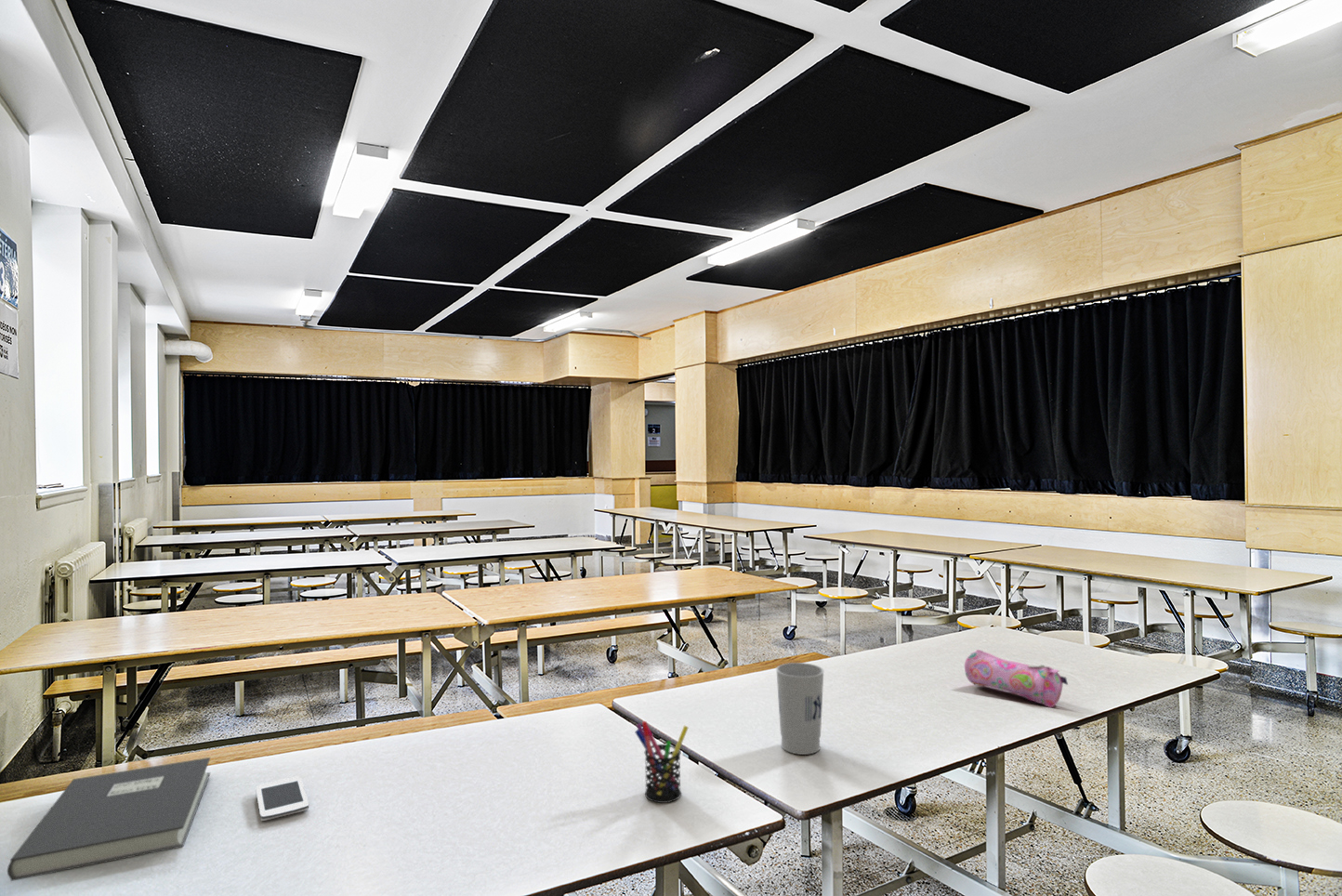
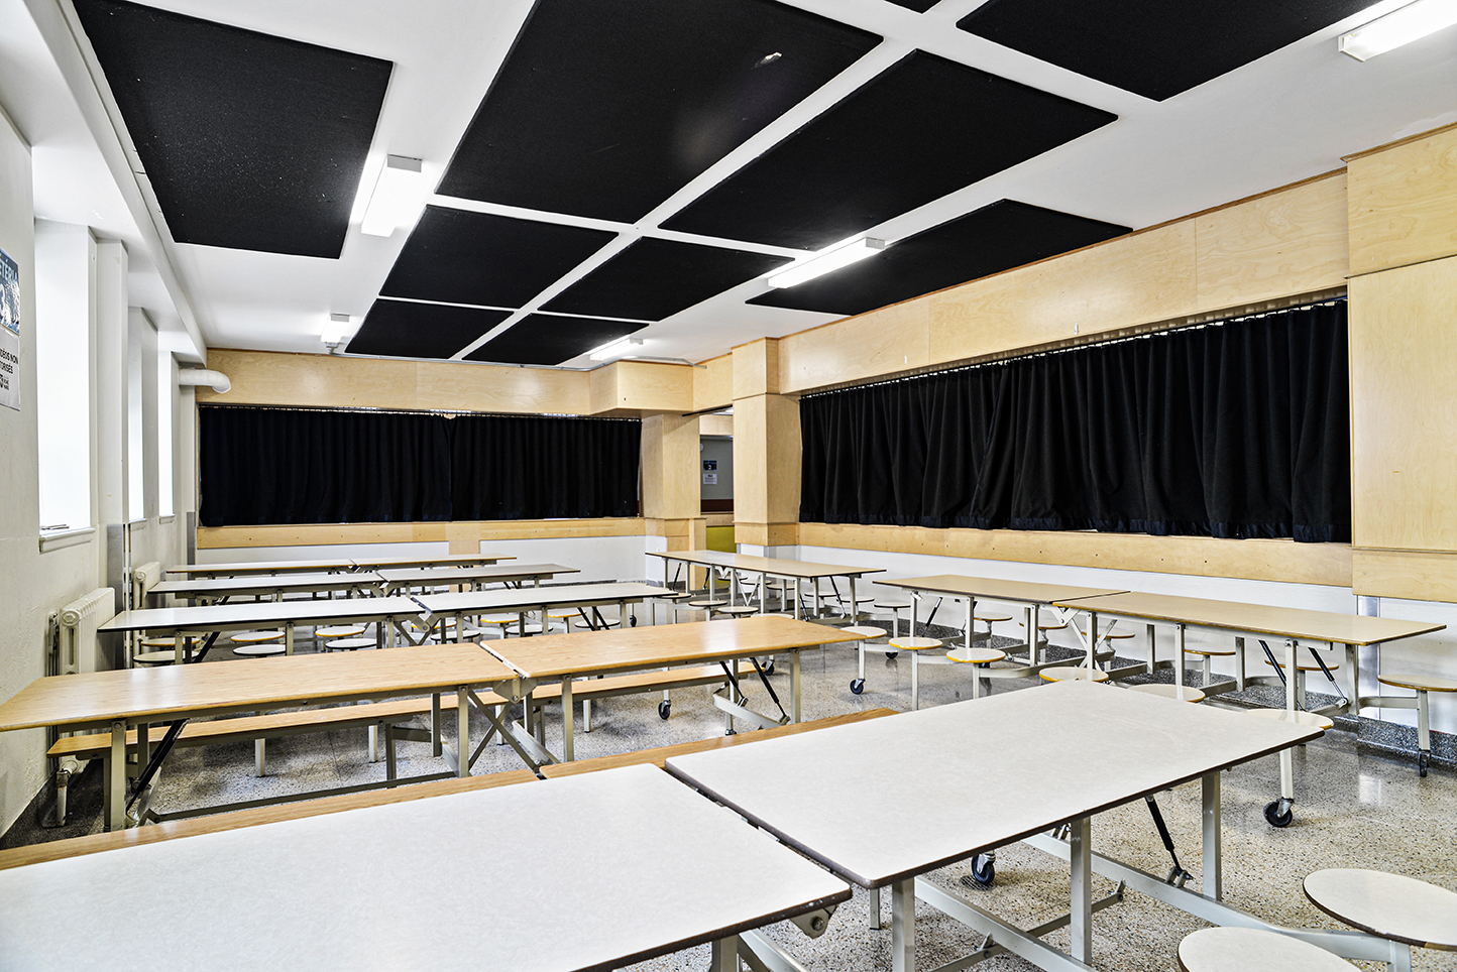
- pen holder (662, 758)
- cup (800, 708)
- smartphone (282, 797)
- pencil case (1013, 676)
- book (123, 810)
